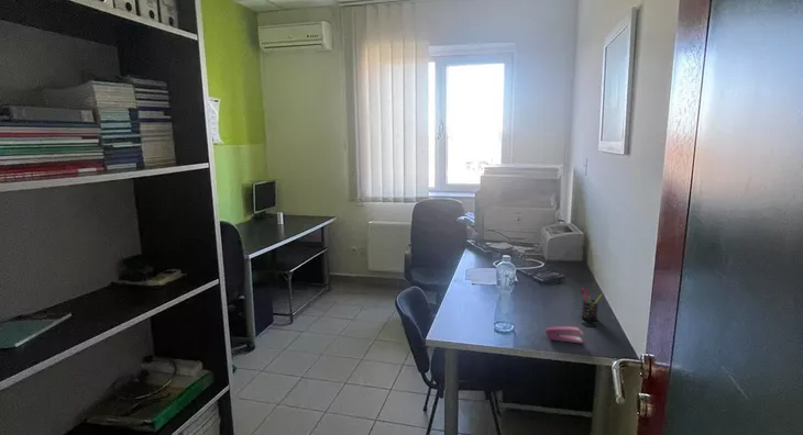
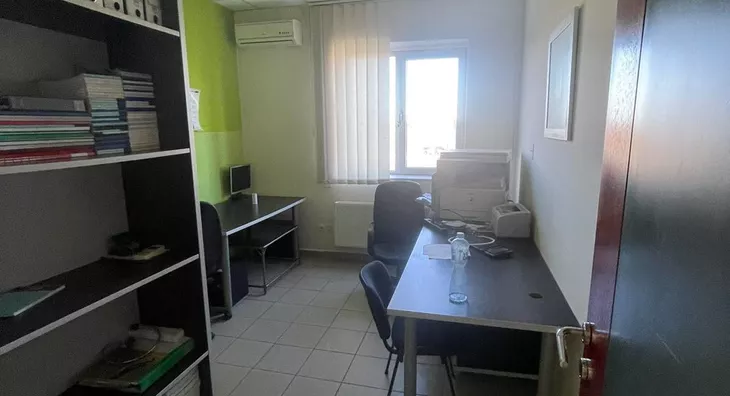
- pen holder (588, 303)
- stapler (563, 333)
